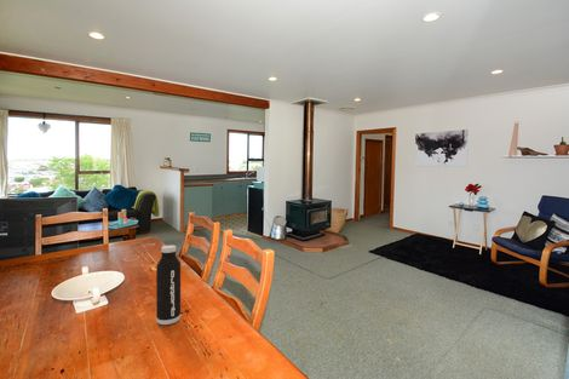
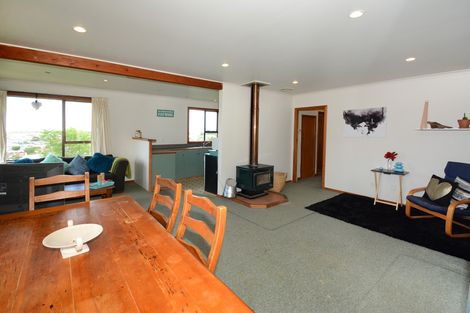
- water bottle (168, 282)
